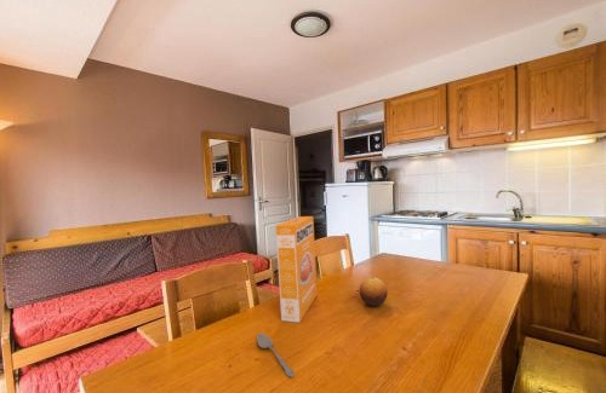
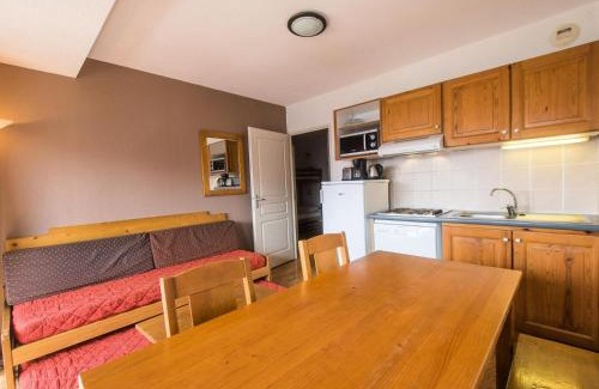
- cereal box (298, 264)
- spoon (274, 352)
- fruit (372, 290)
